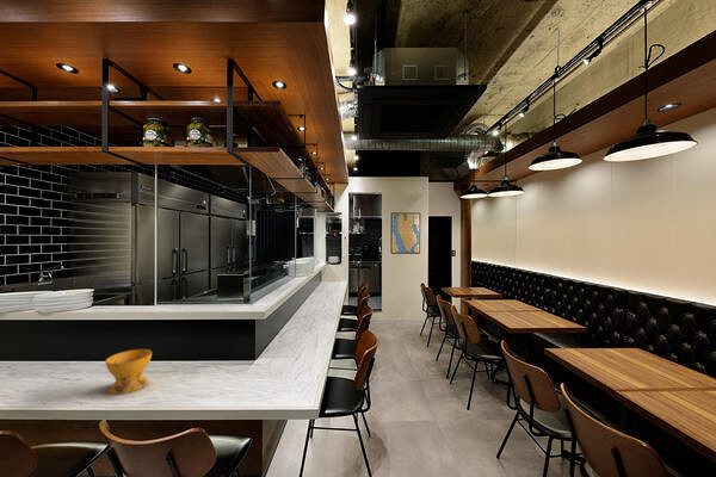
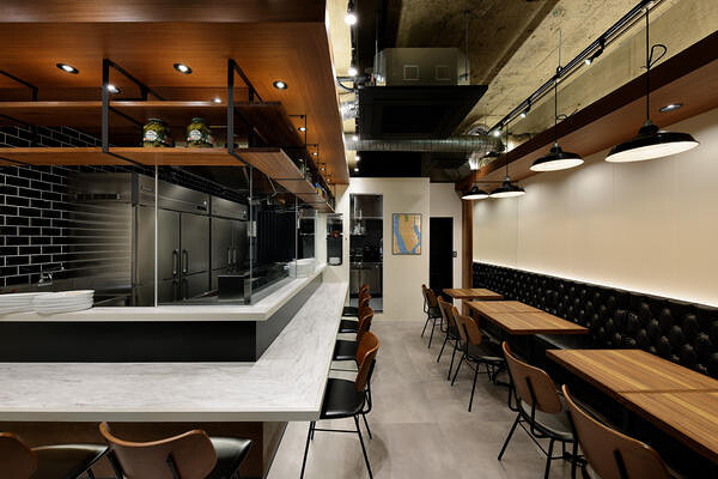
- bowl (129, 371)
